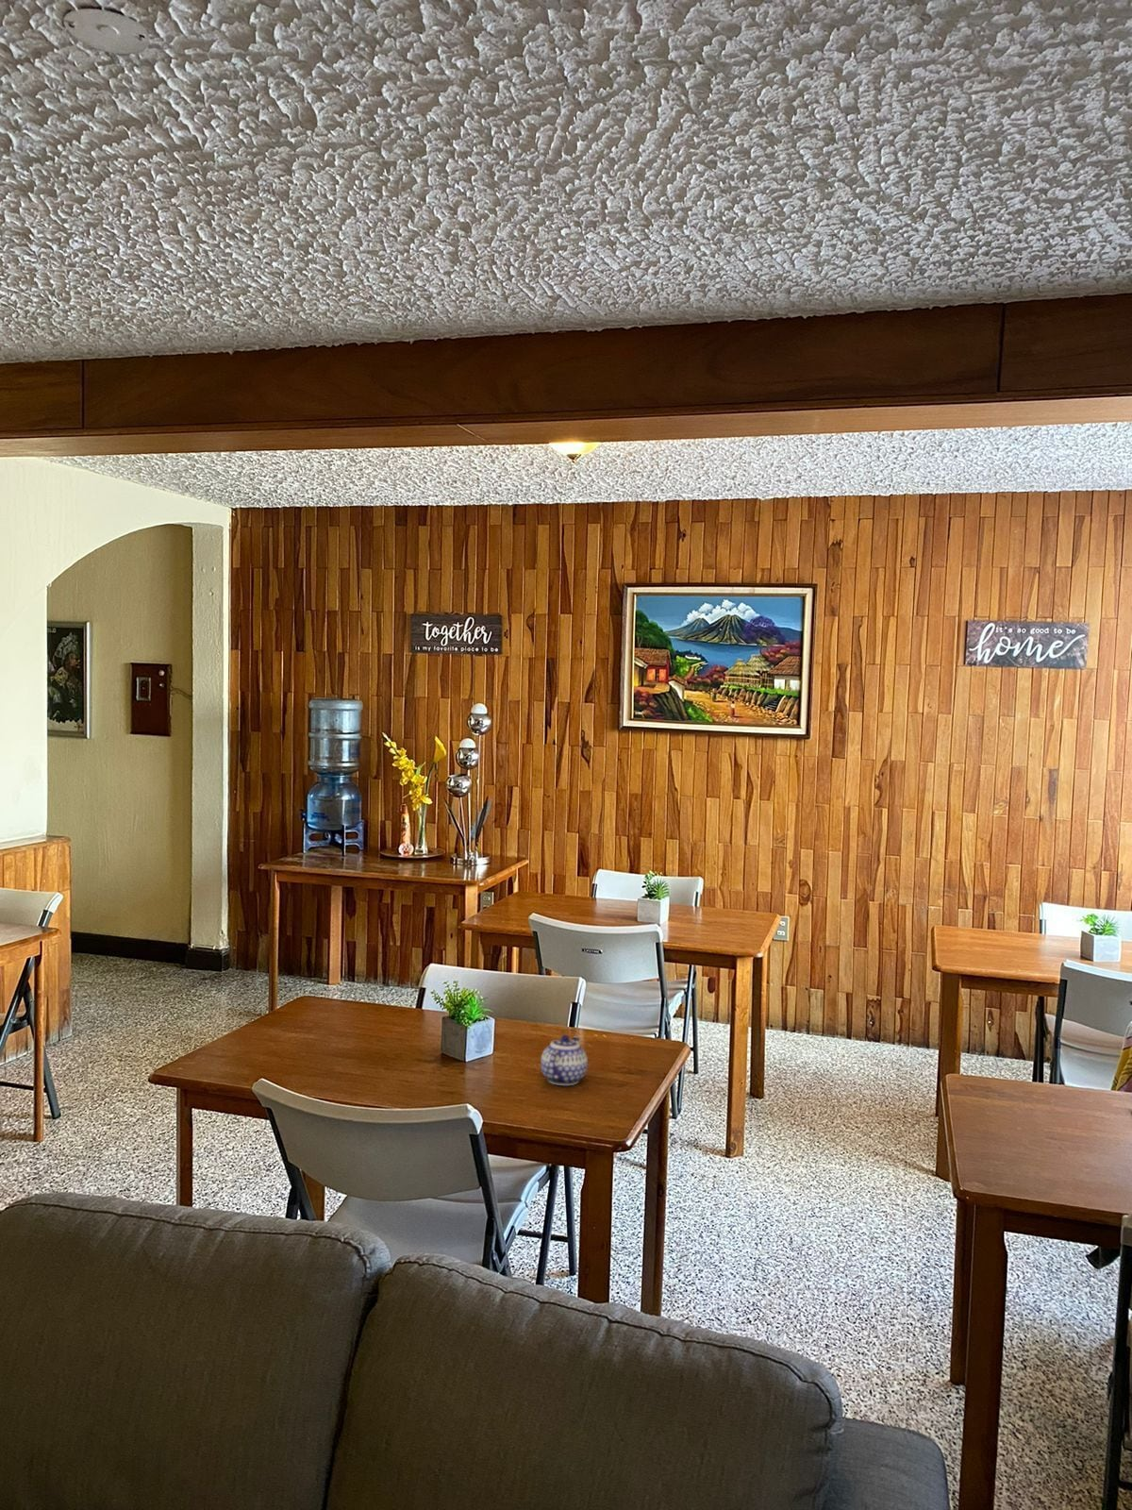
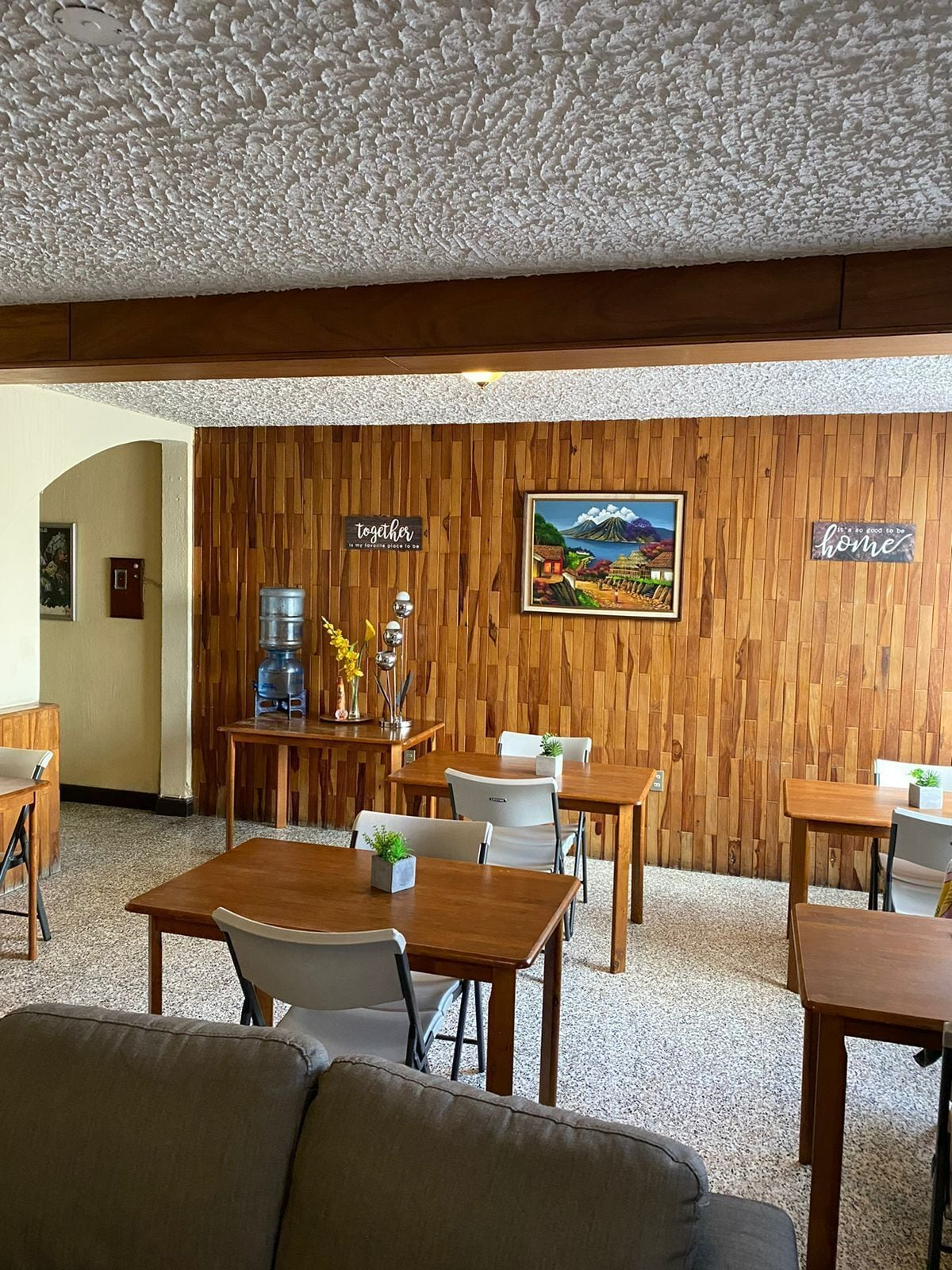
- teapot (564, 1058)
